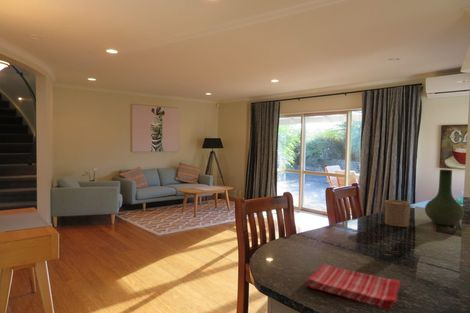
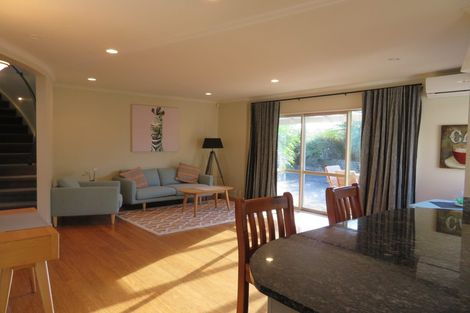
- cup (396, 212)
- vase (444, 196)
- dish towel (353, 282)
